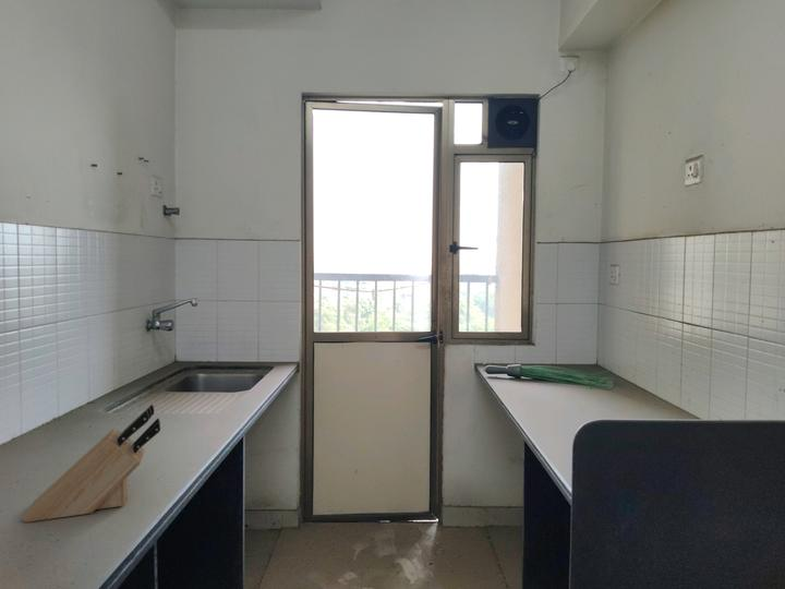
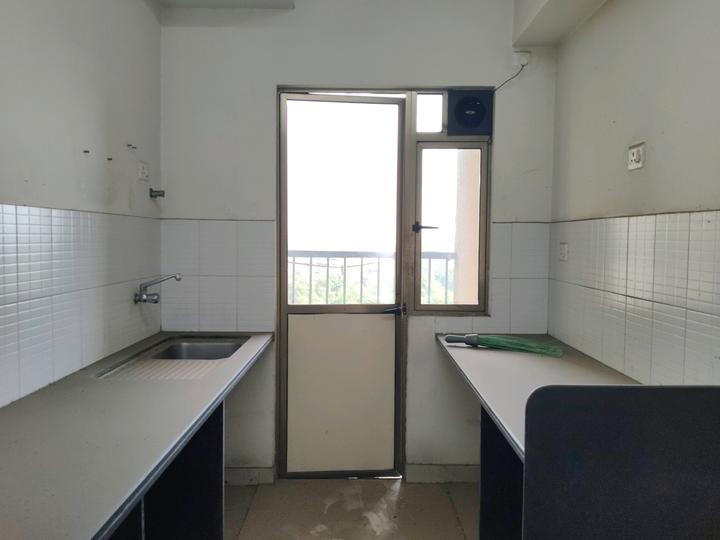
- knife block (96, 457)
